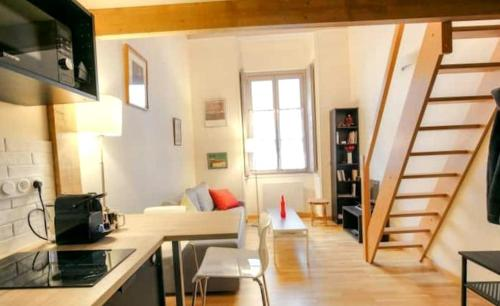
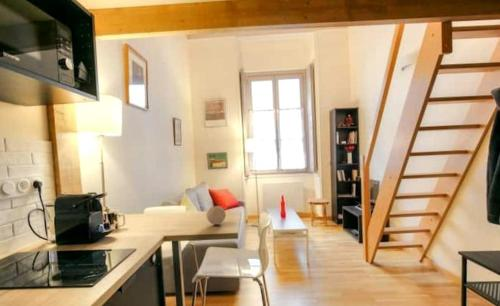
+ fruit (216, 215)
